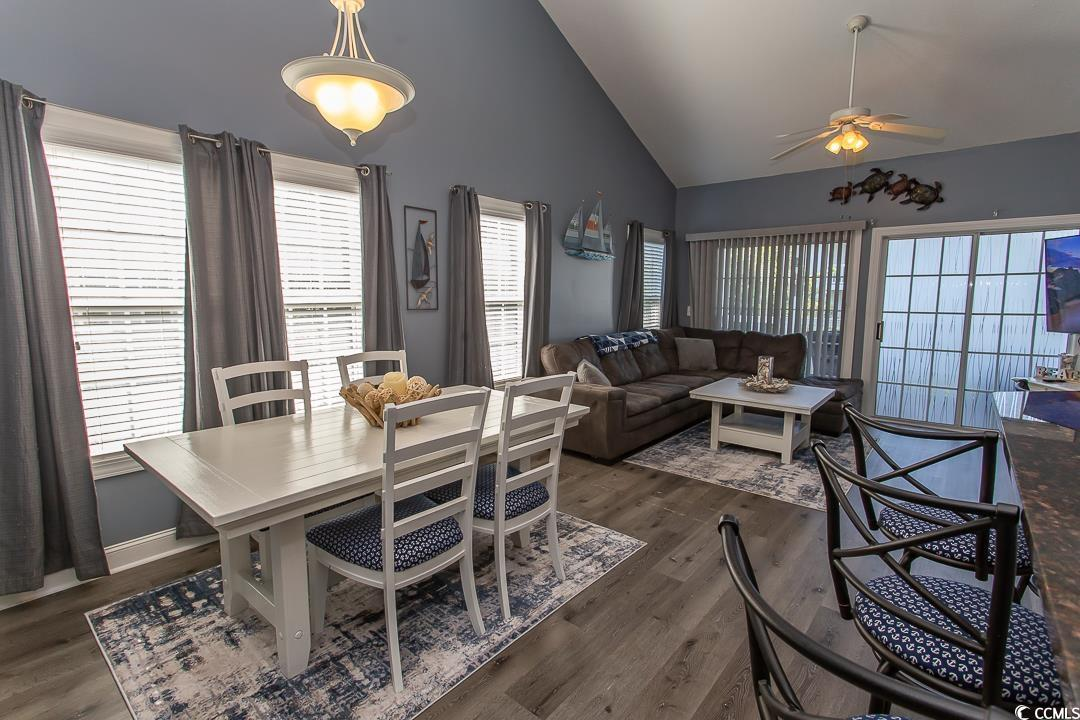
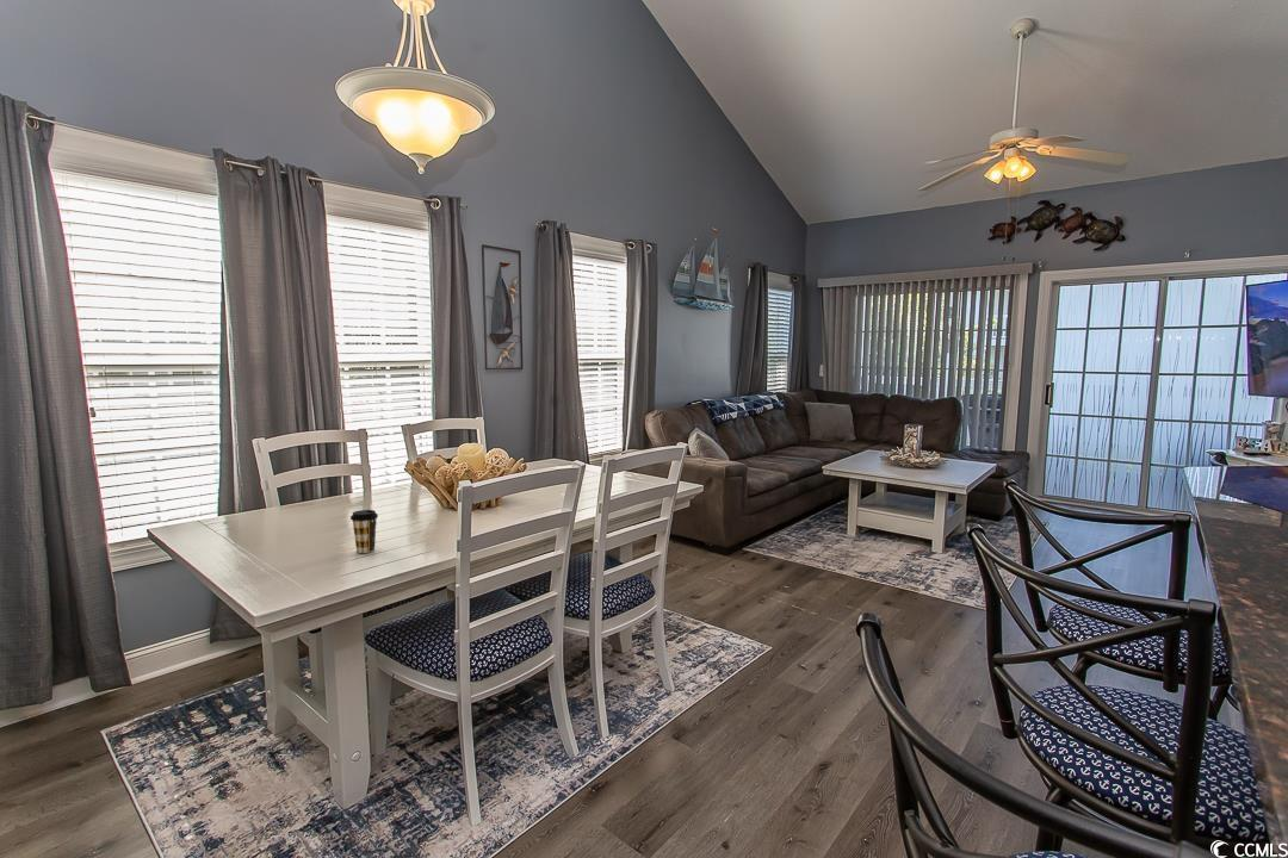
+ coffee cup (364, 530)
